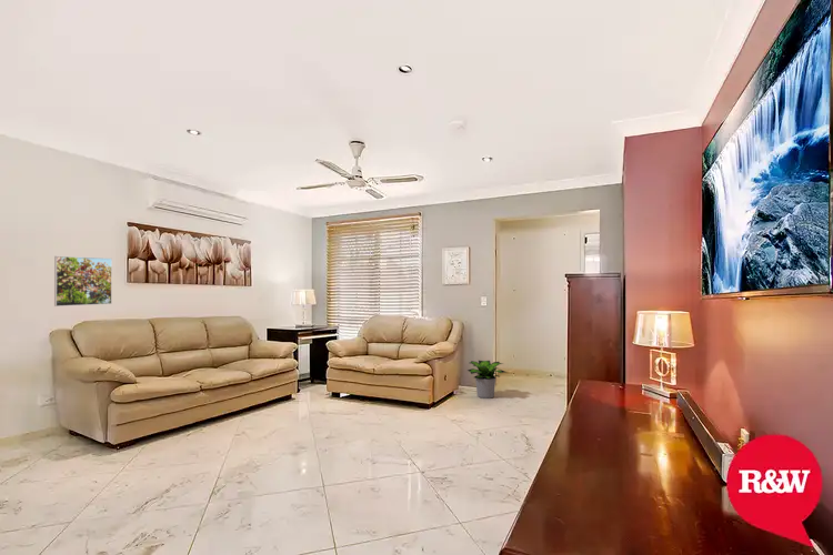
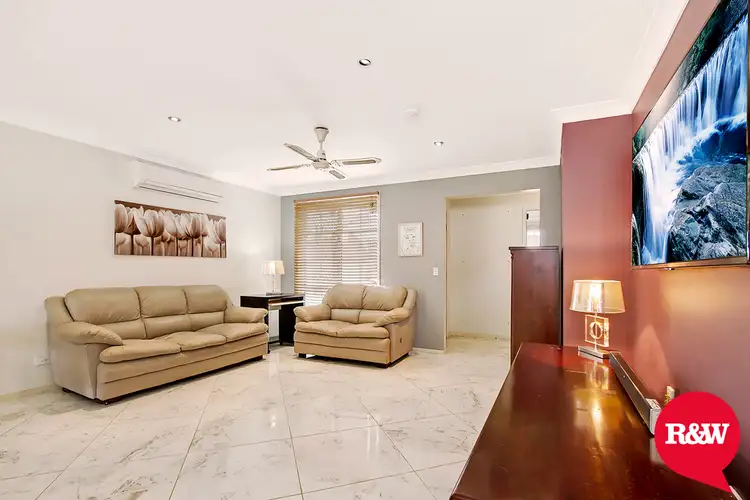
- potted plant (488, 380)
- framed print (84, 281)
